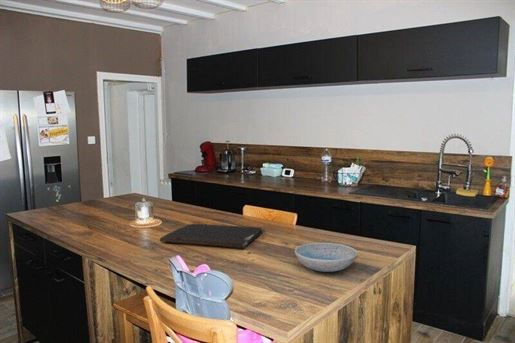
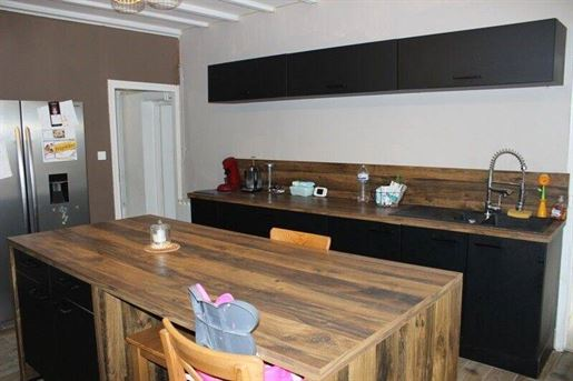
- dish (325, 259)
- cutting board (214, 233)
